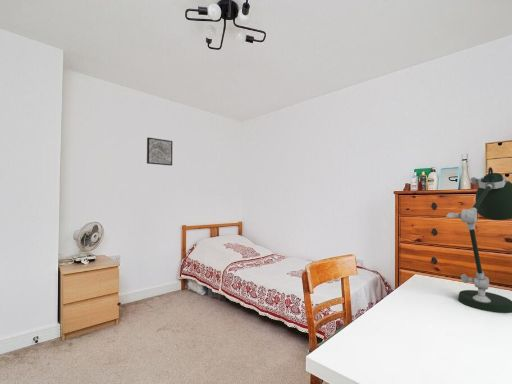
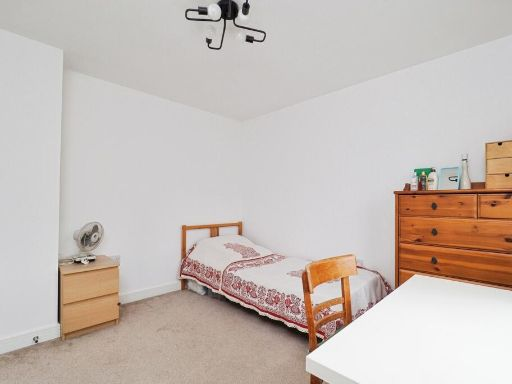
- wall art (160, 151)
- desk lamp (475, 236)
